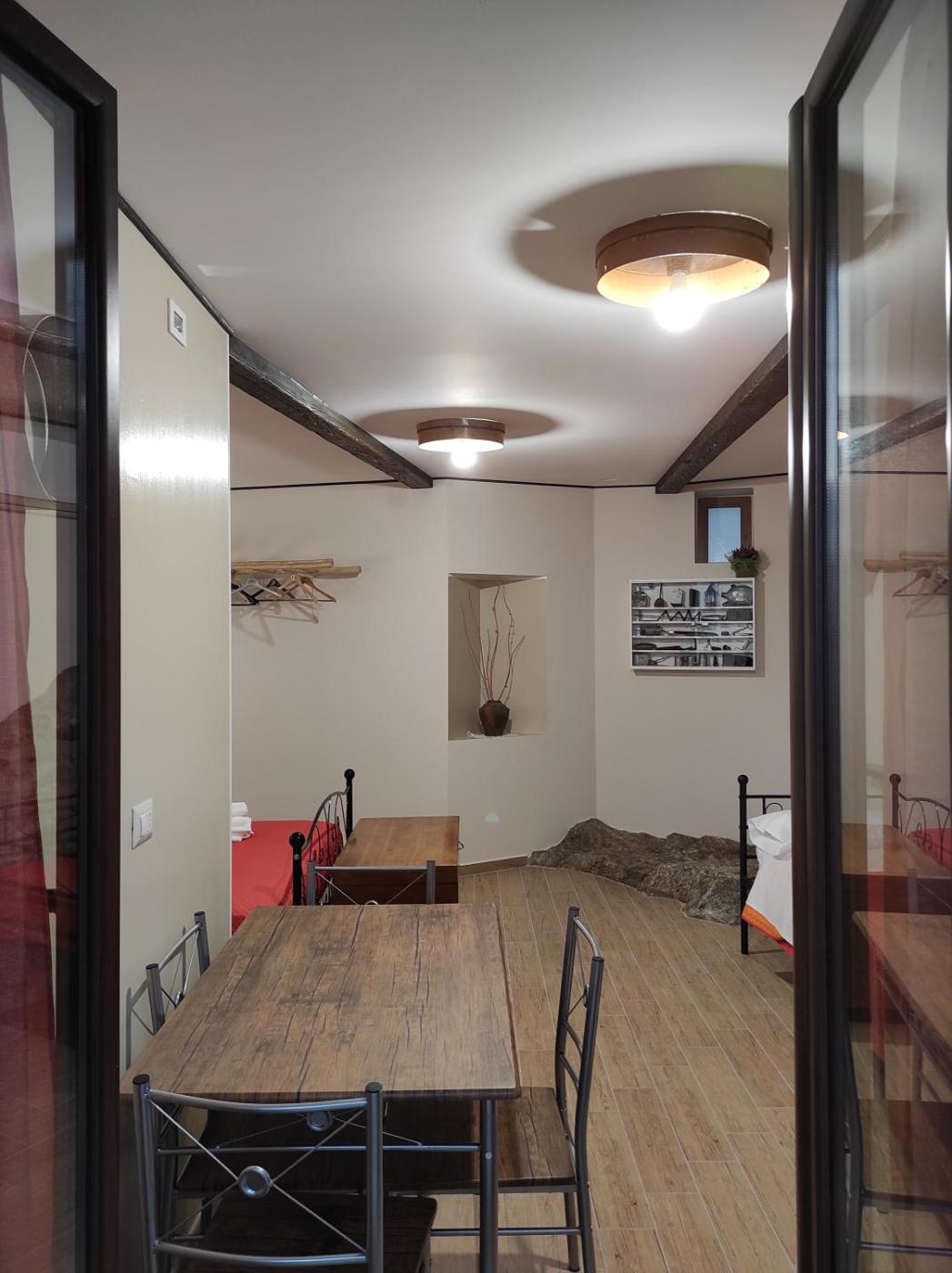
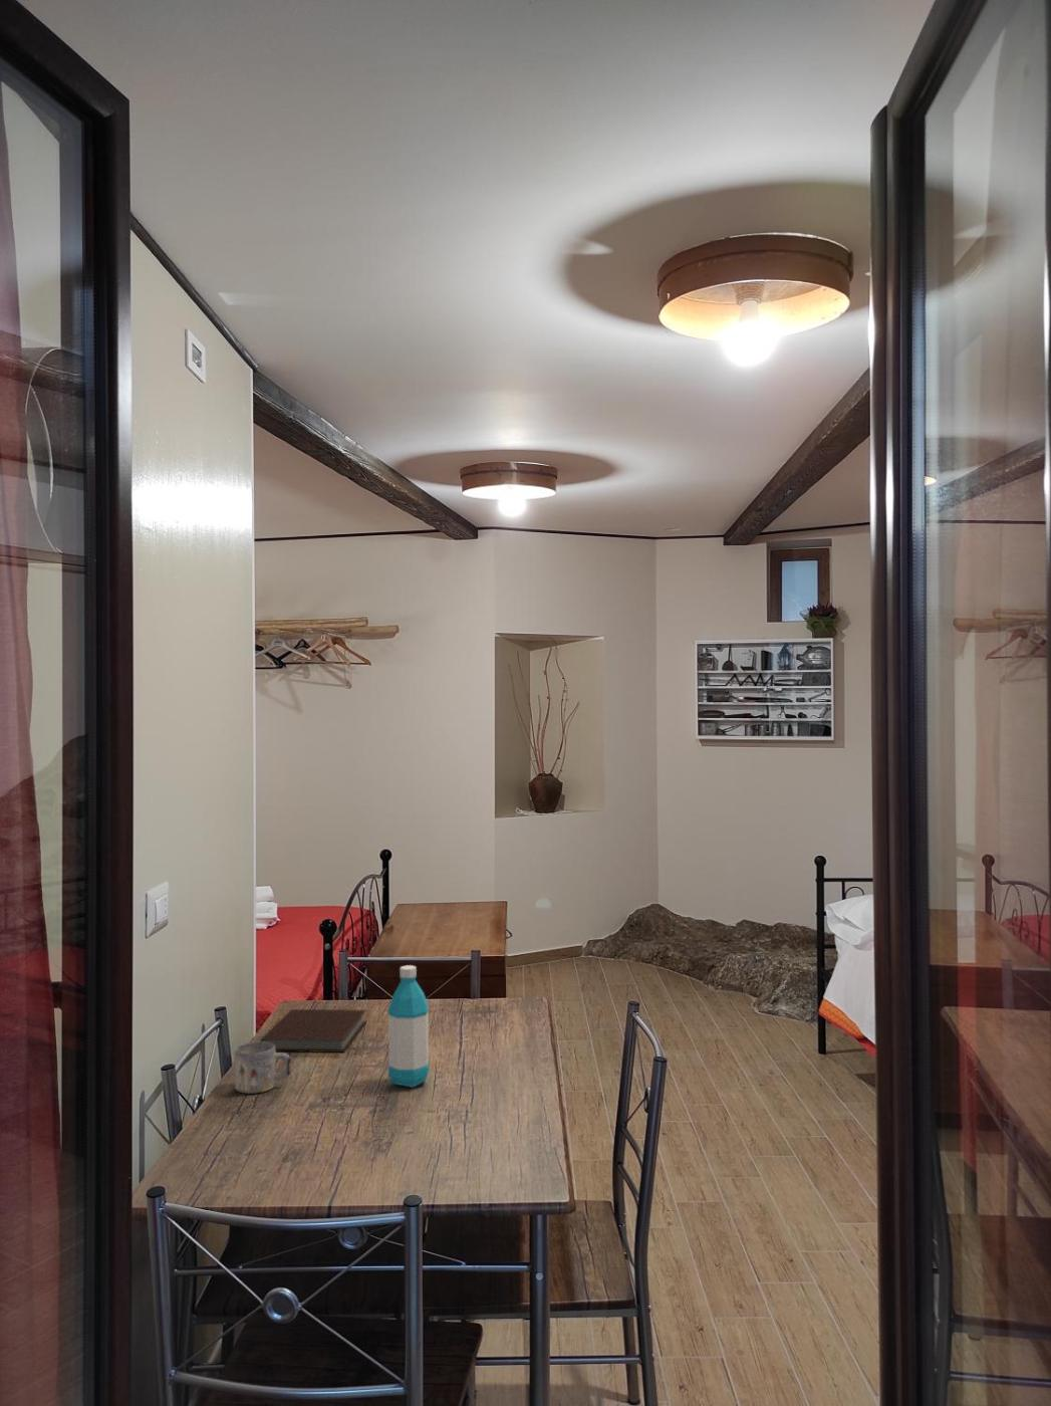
+ water bottle (408, 1024)
+ notebook (316, 1029)
+ mug (263, 1067)
